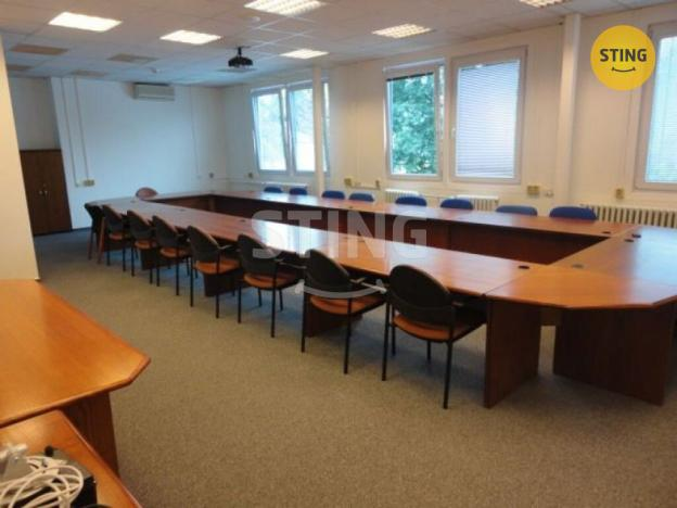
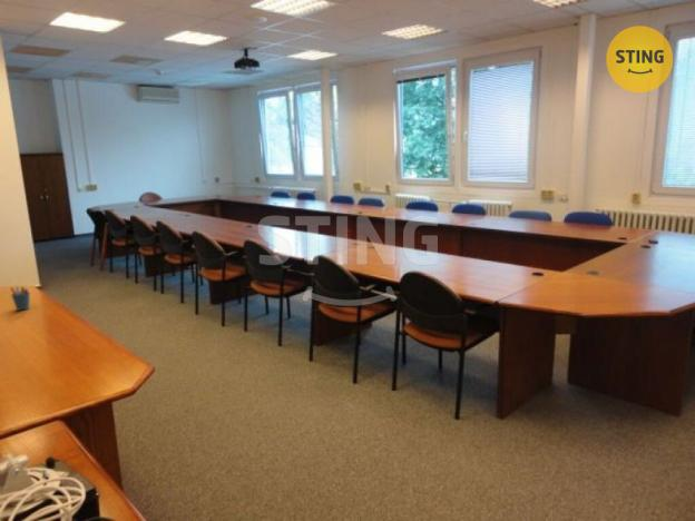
+ pen holder (20, 296)
